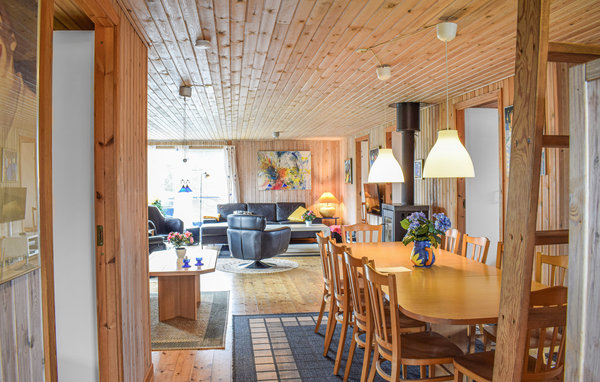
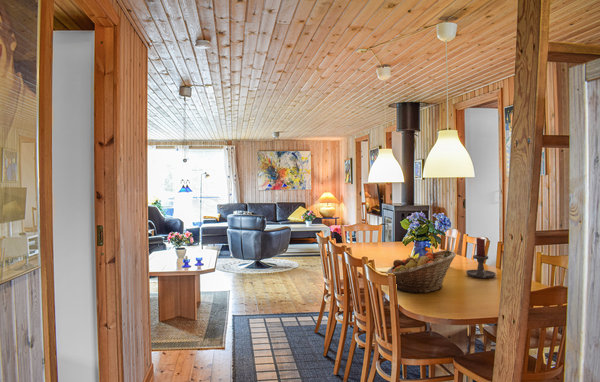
+ fruit basket (420, 268)
+ candle holder (481, 257)
